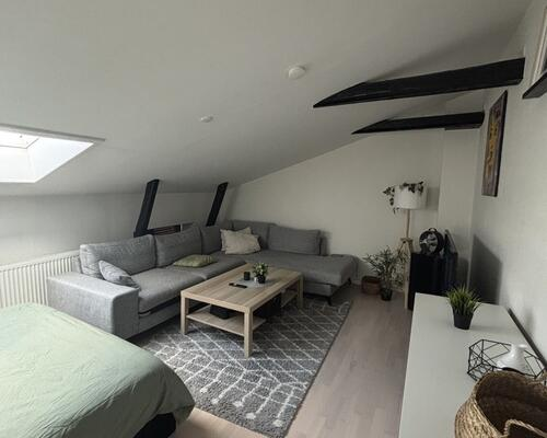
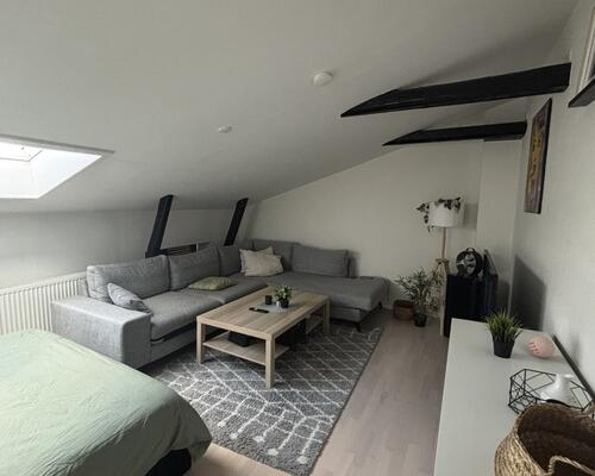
+ decorative ball (541, 346)
